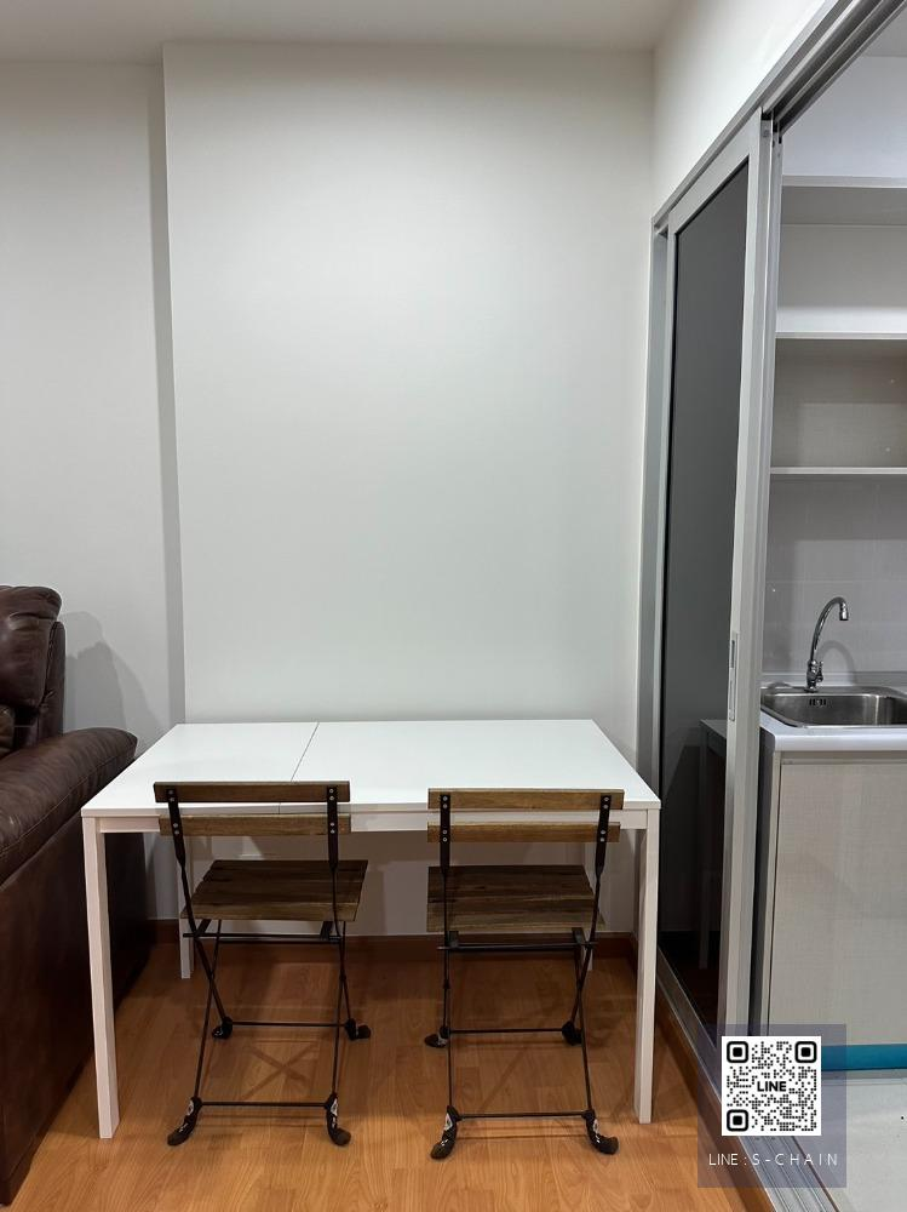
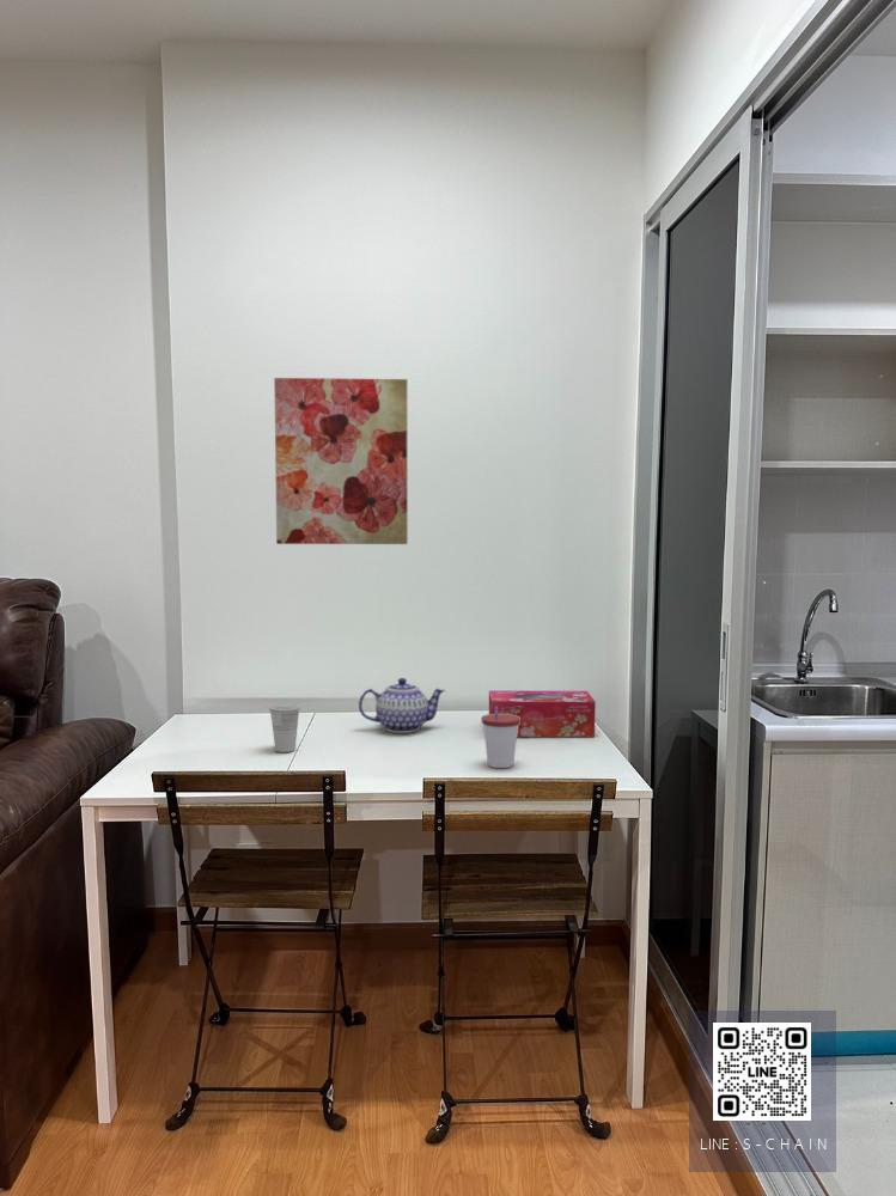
+ tissue box (540, 713)
+ wall art (341, 462)
+ cup (500, 734)
+ cup (285, 727)
+ teapot (402, 703)
